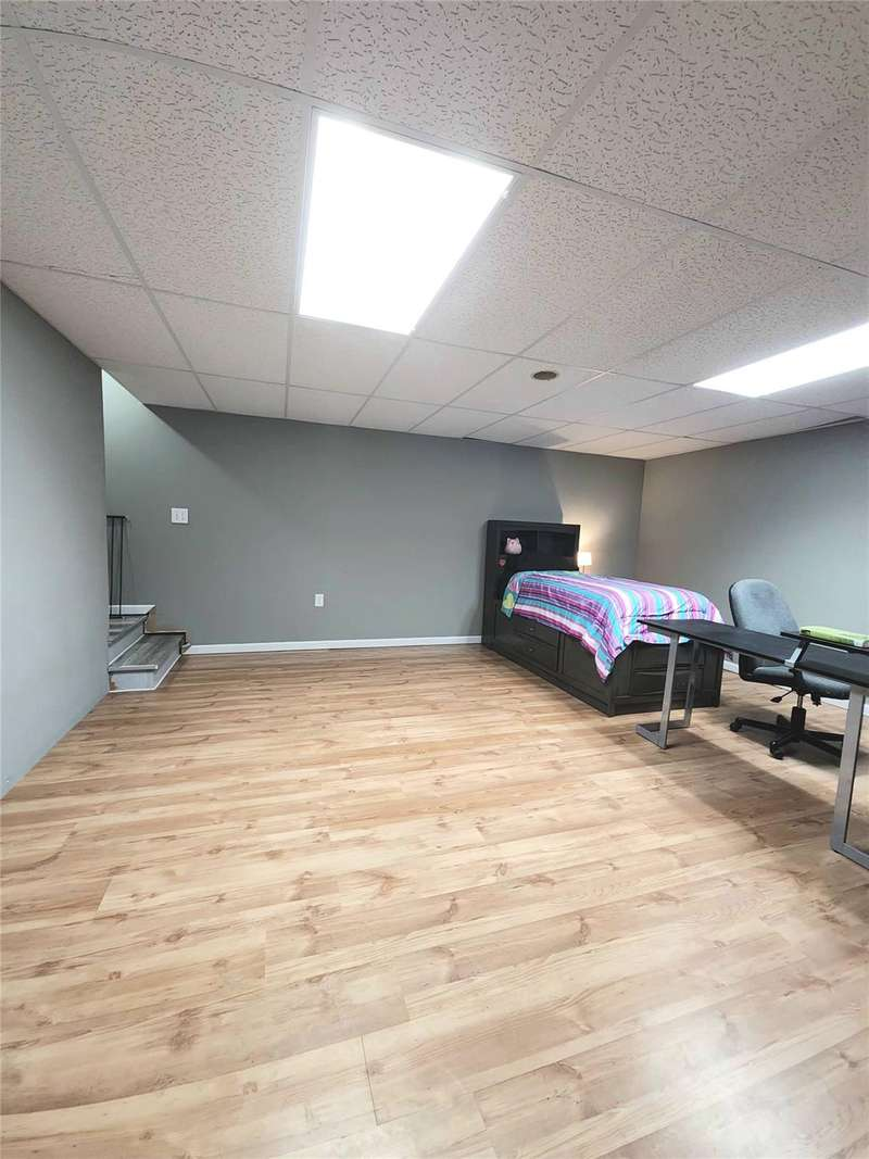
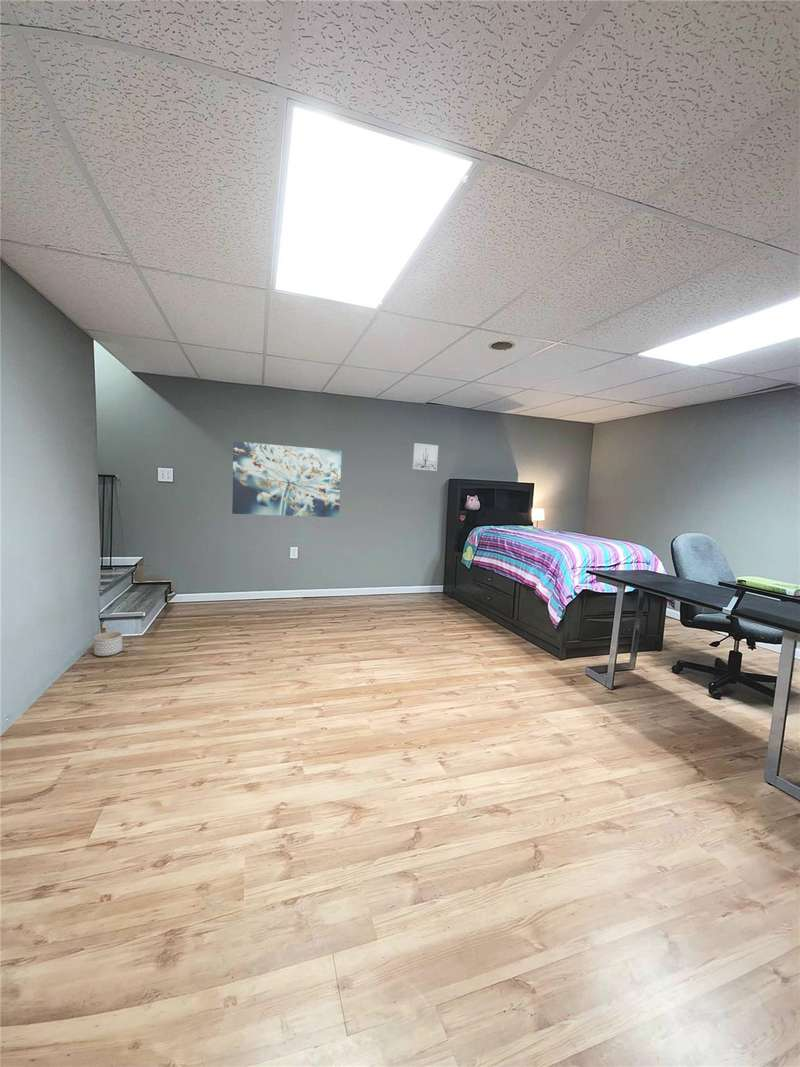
+ planter (108, 644)
+ wall art (425, 457)
+ wall art (288, 481)
